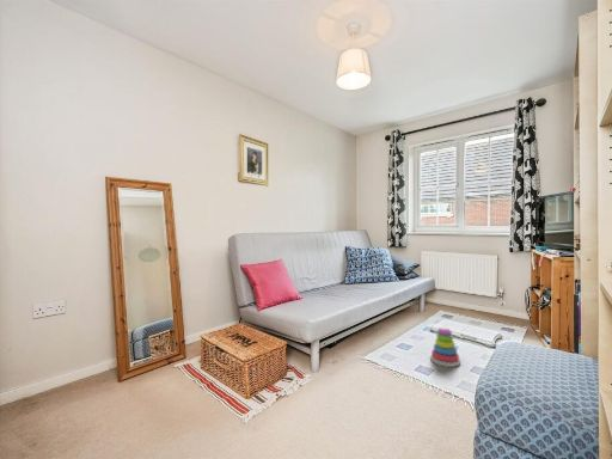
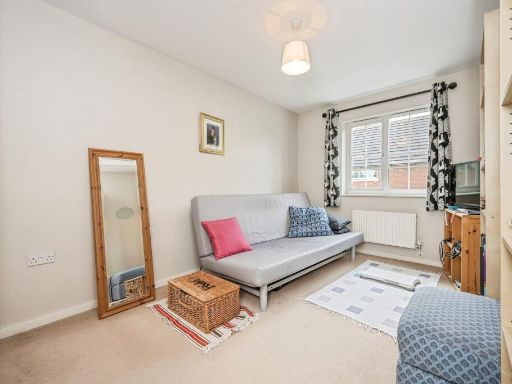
- stacking toy (445, 344)
